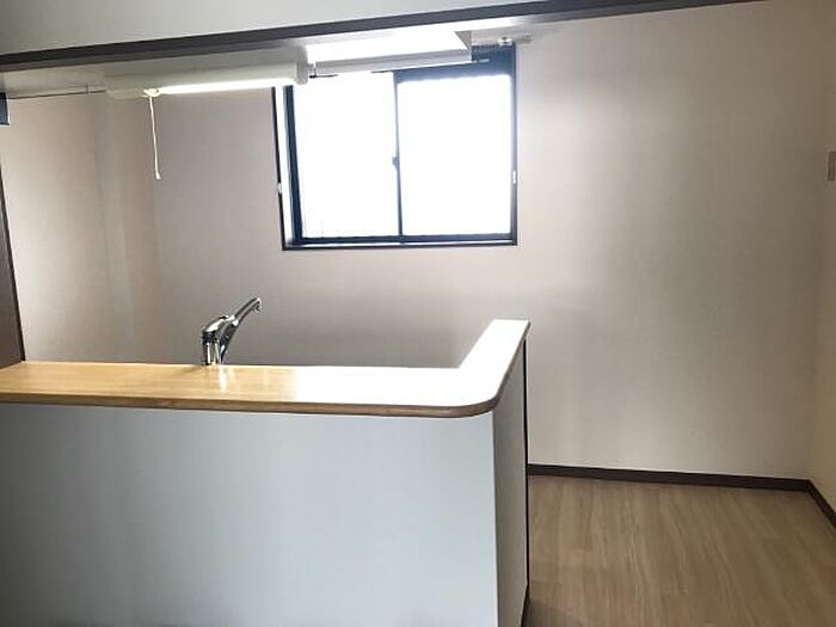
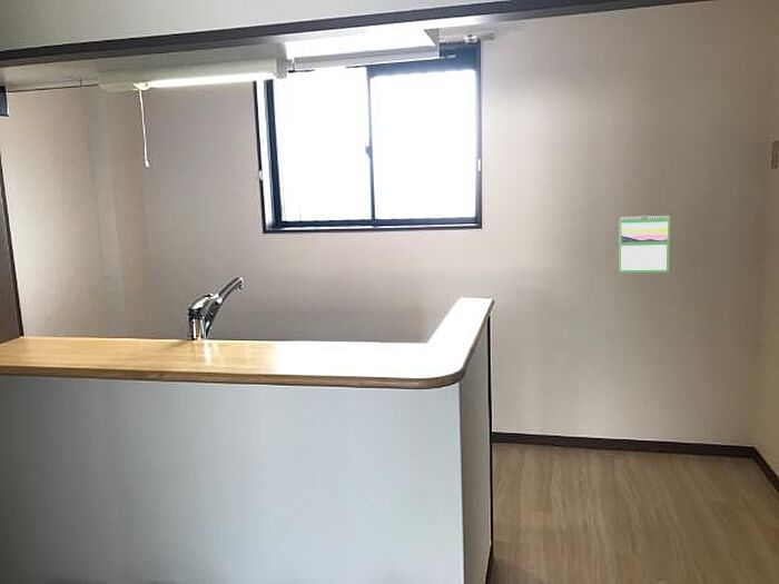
+ calendar (643, 244)
